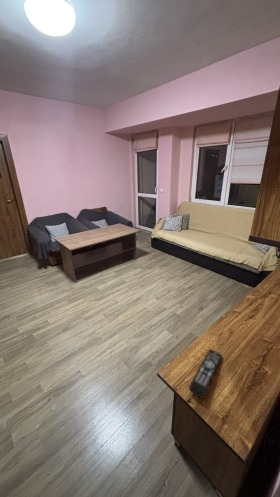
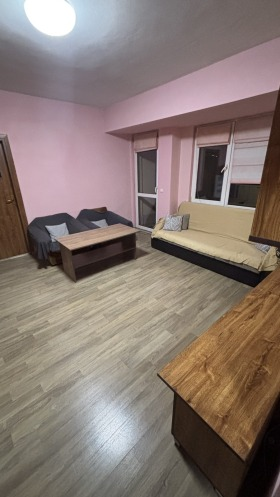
- remote control (206, 371)
